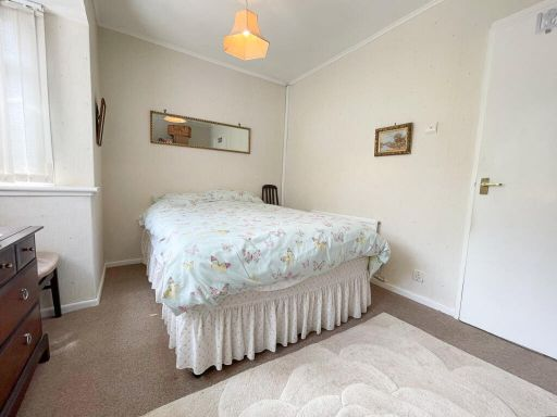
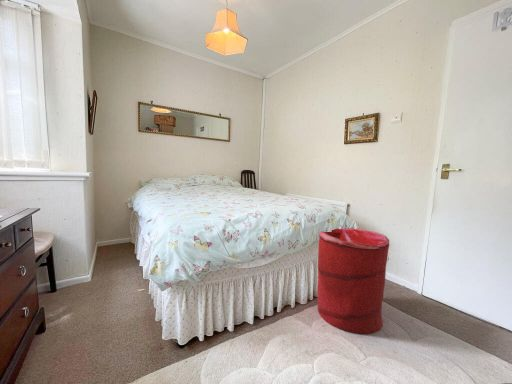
+ laundry hamper (349, 273)
